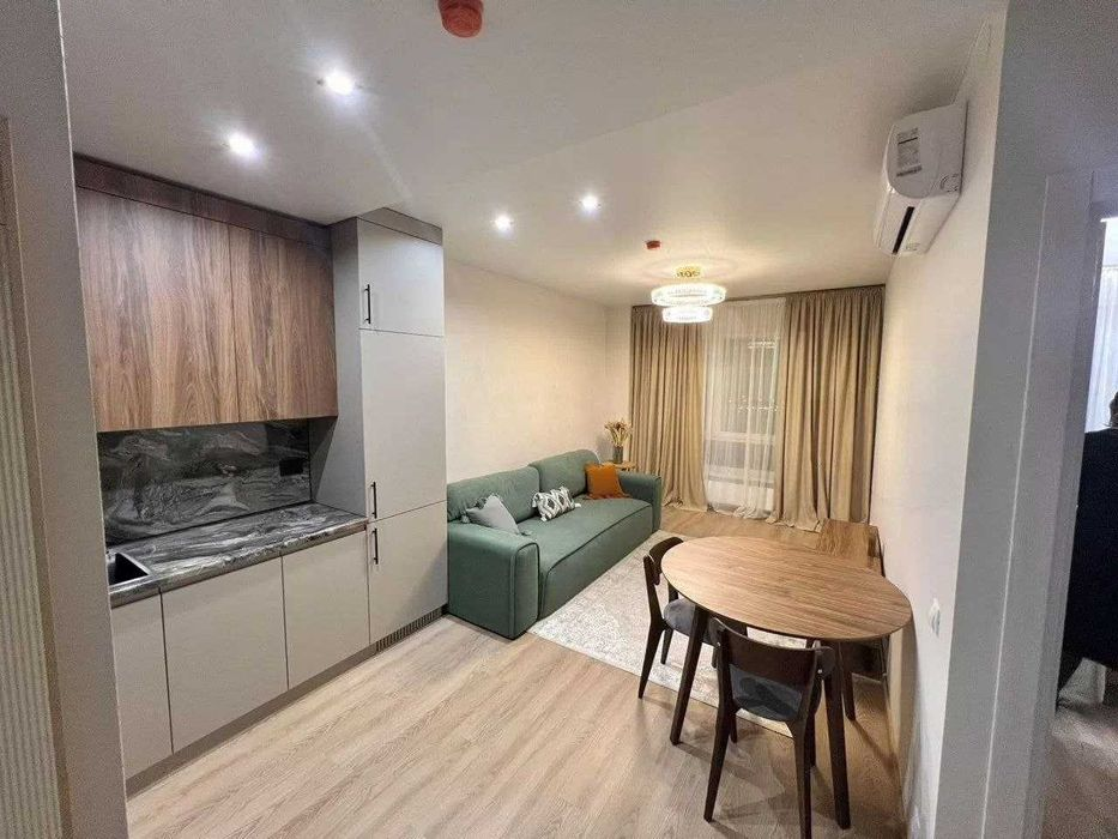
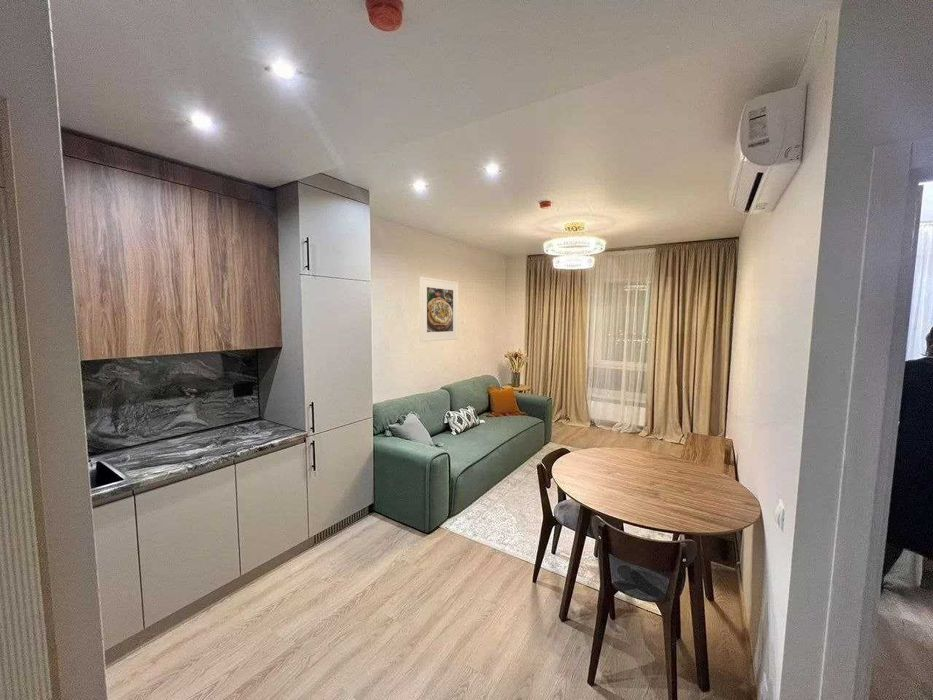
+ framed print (440, 310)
